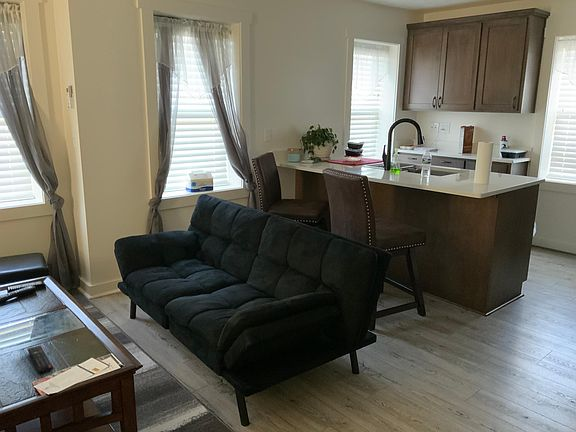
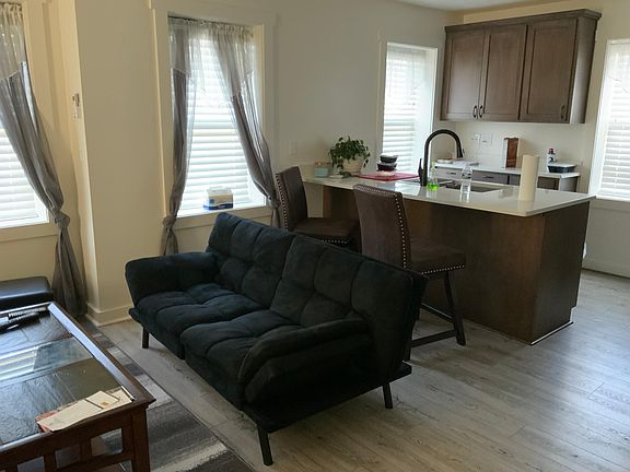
- remote control (40, 359)
